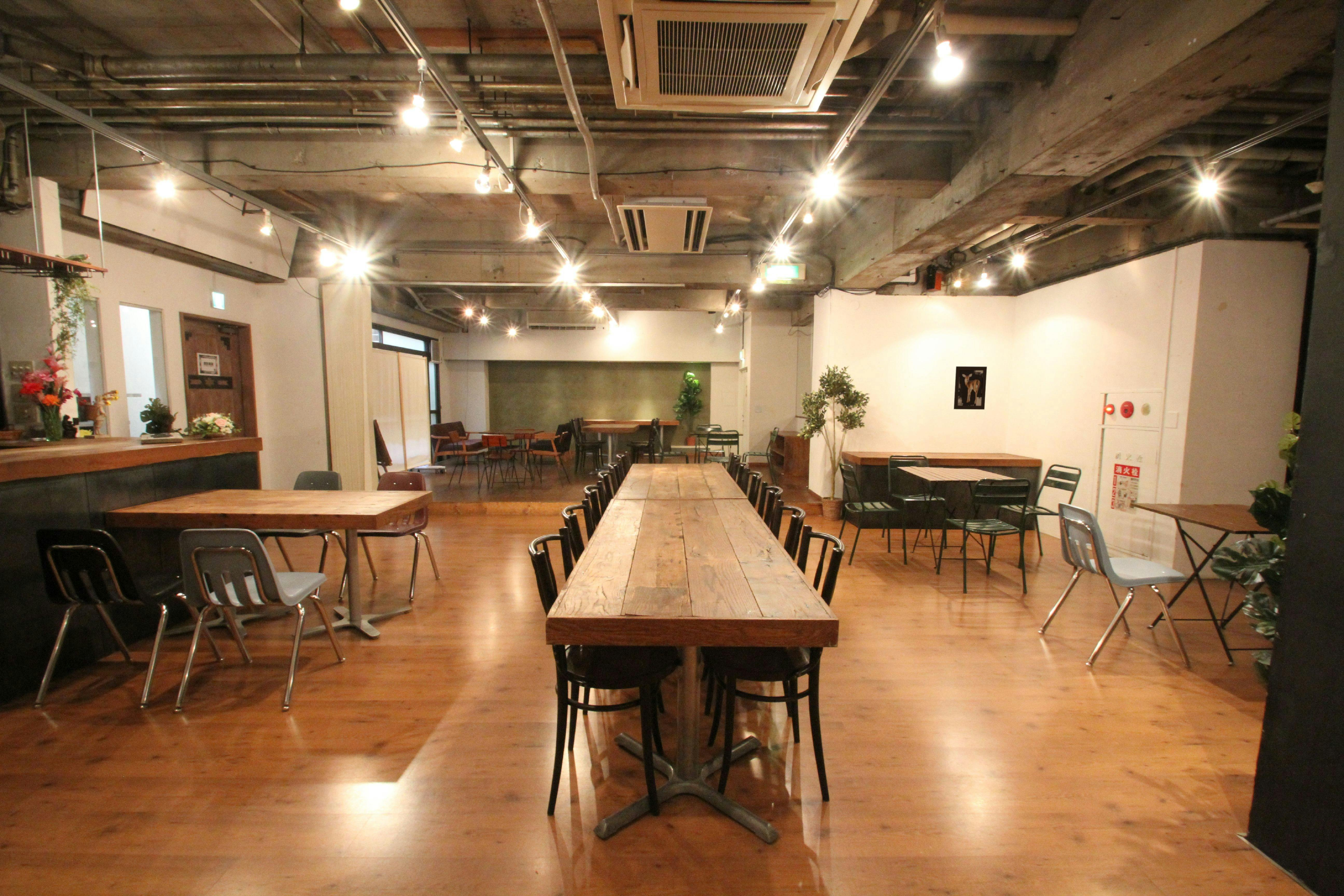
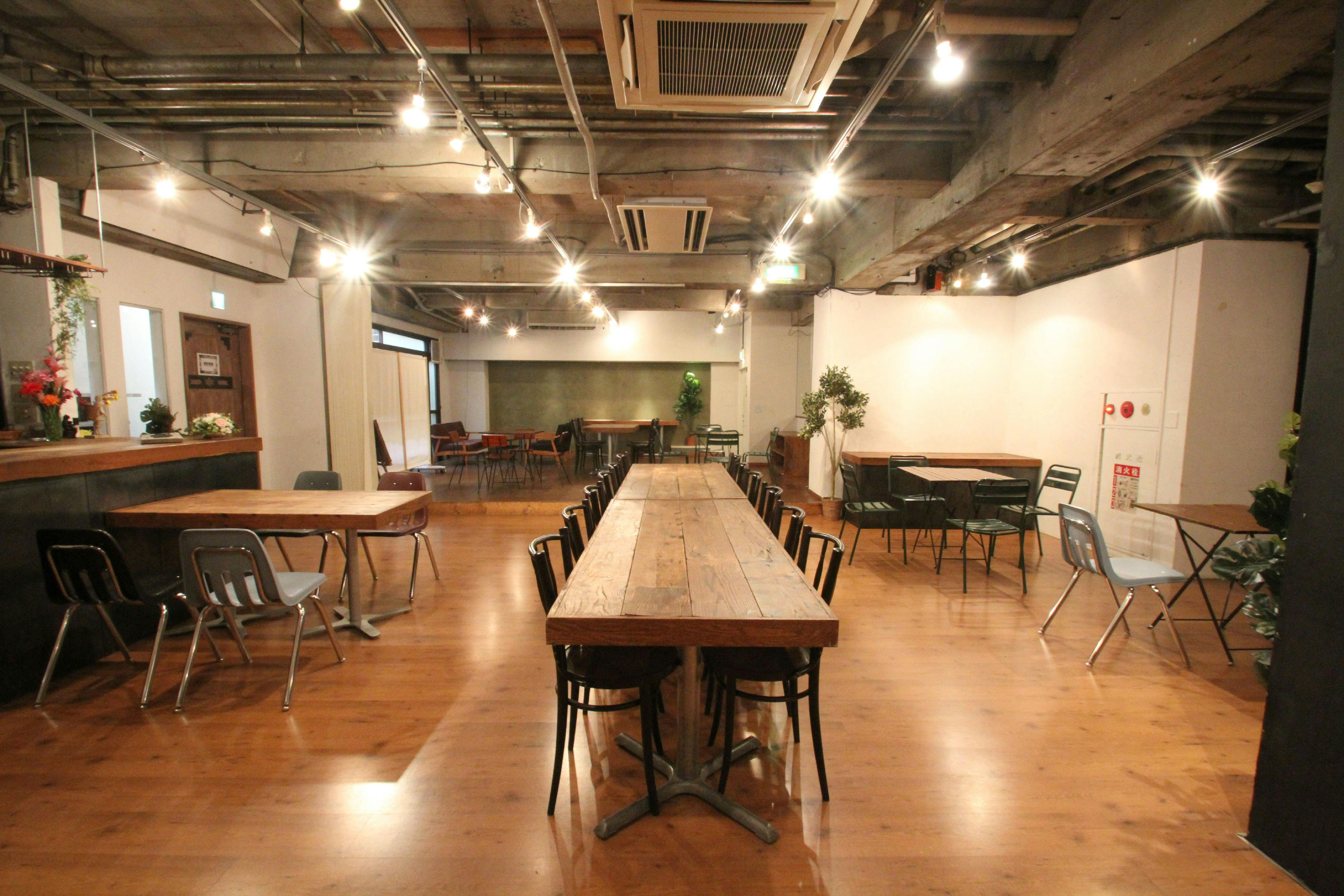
- wall art (970, 388)
